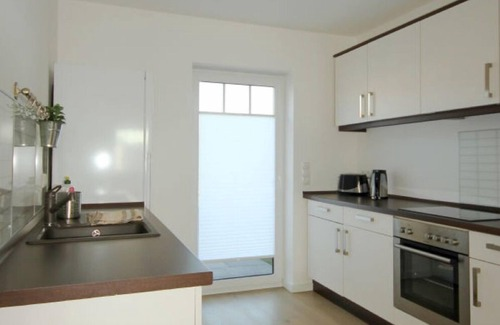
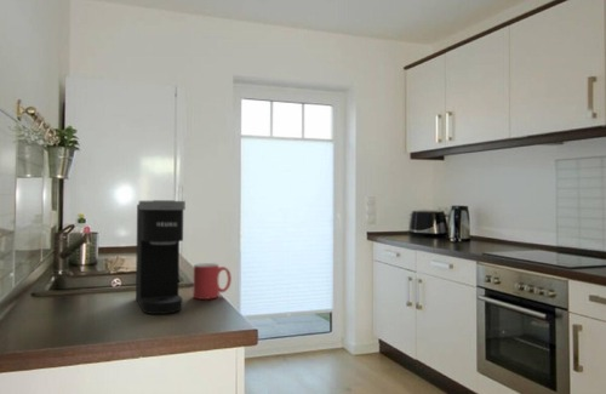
+ mug (212, 280)
+ coffee maker (159, 252)
